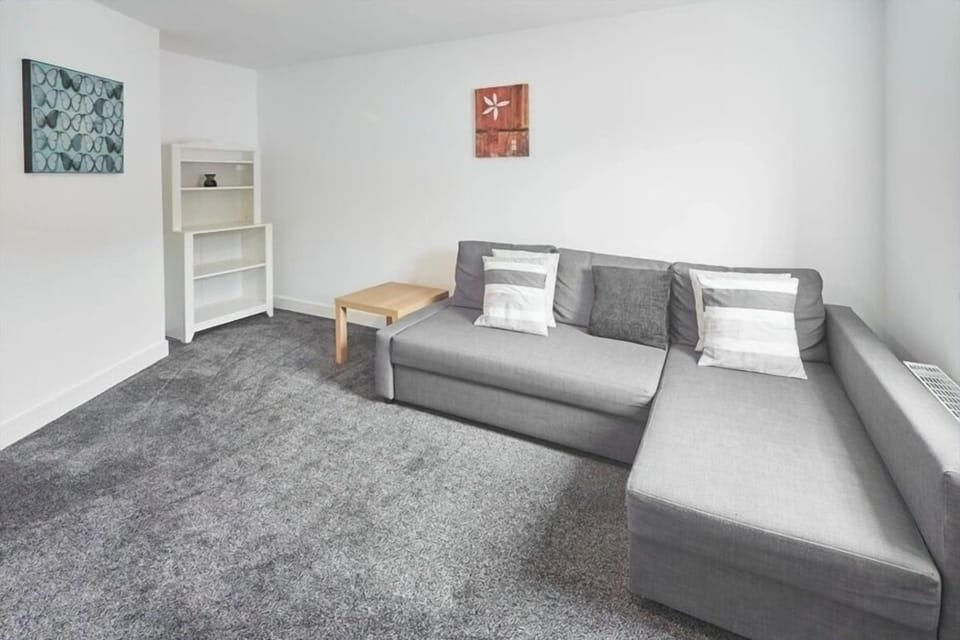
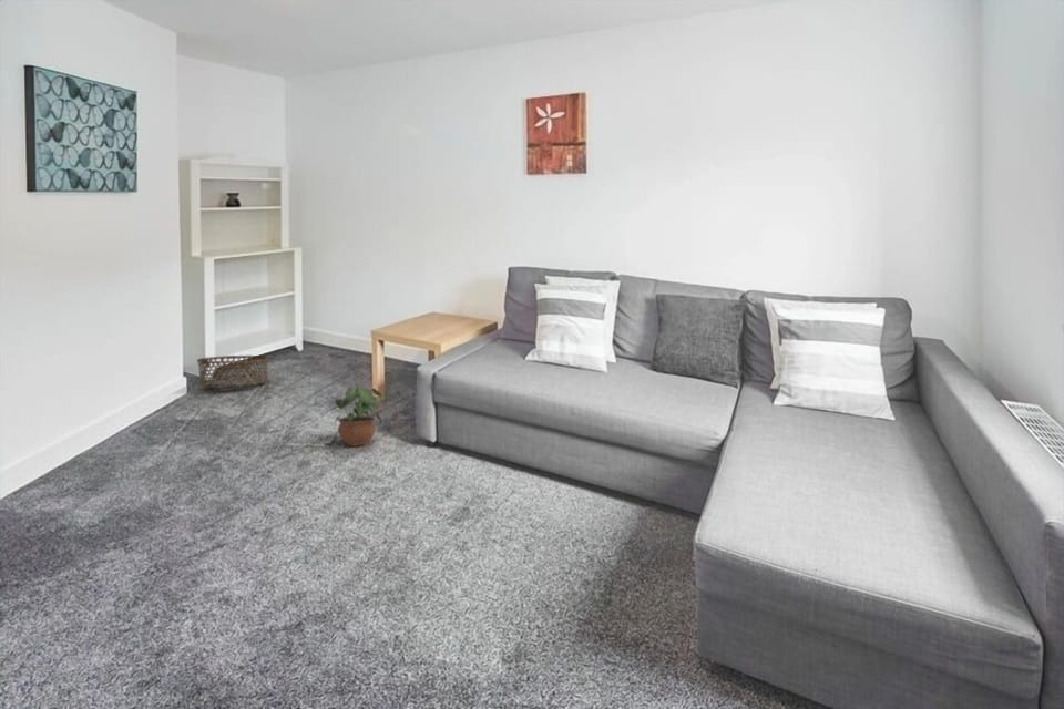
+ potted plant (358, 413)
+ basket (235, 371)
